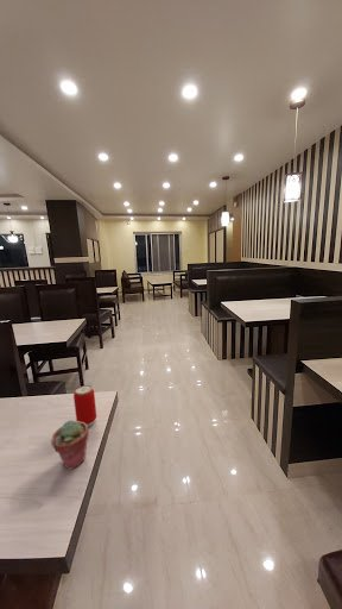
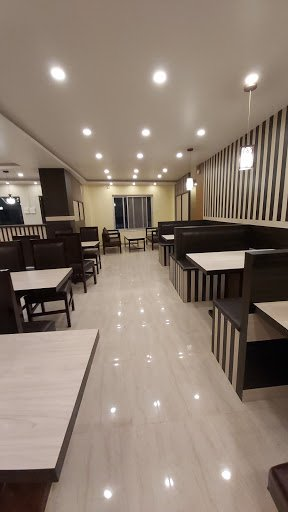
- beverage can (84, 406)
- potted succulent (71, 440)
